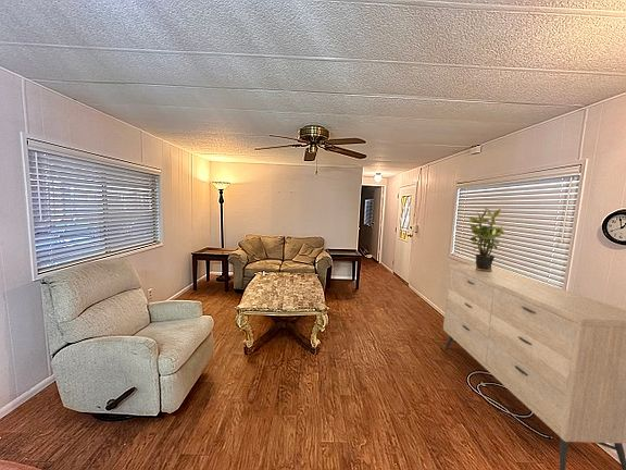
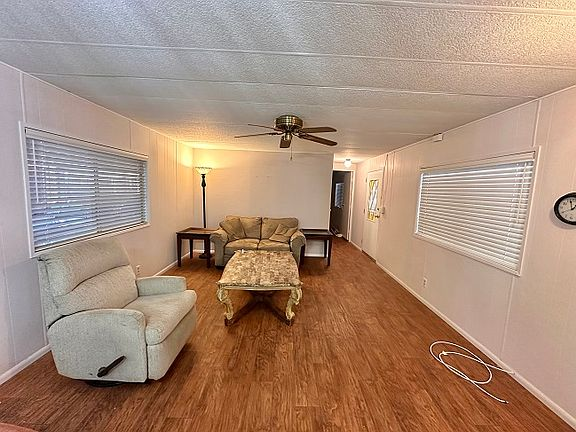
- dresser (514, 338)
- potted plant (484, 238)
